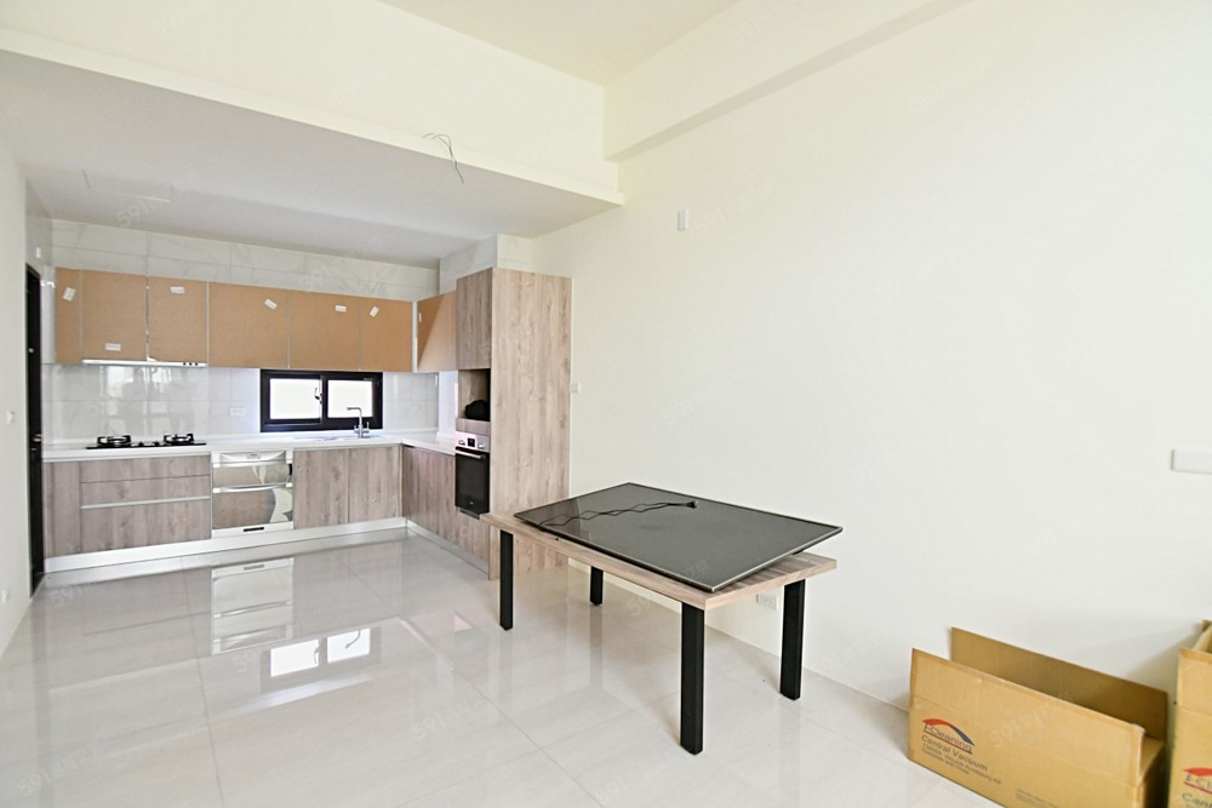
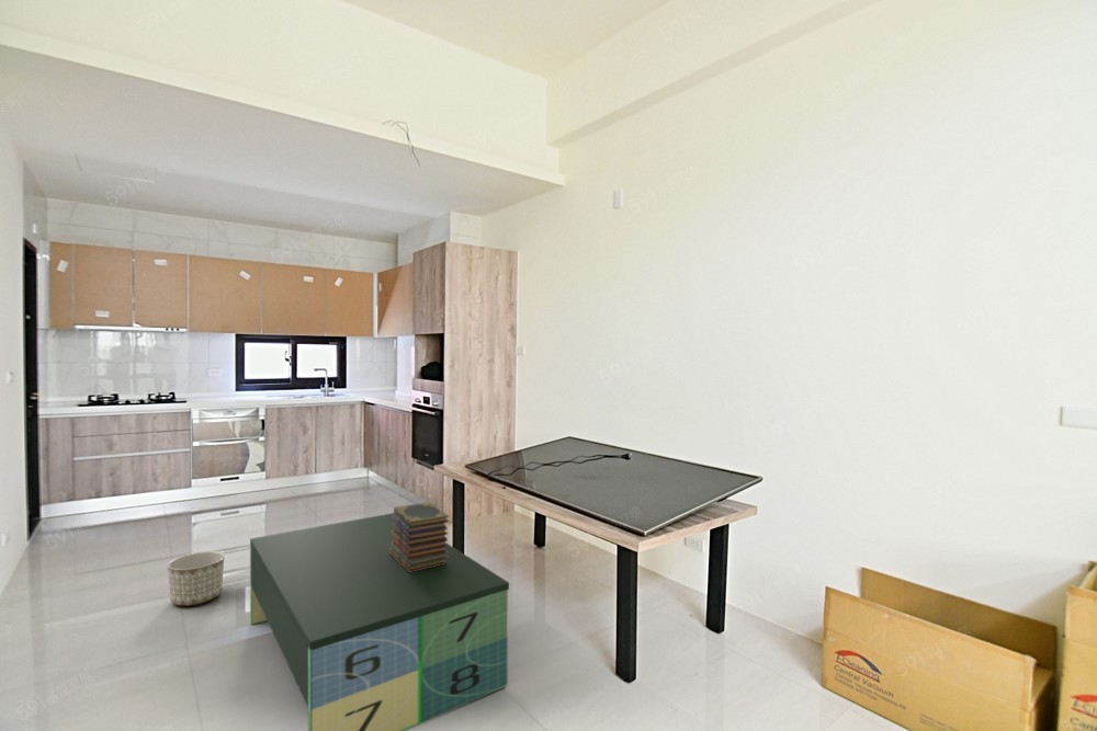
+ bench (366, 605)
+ book stack (419, 534)
+ planter (196, 579)
